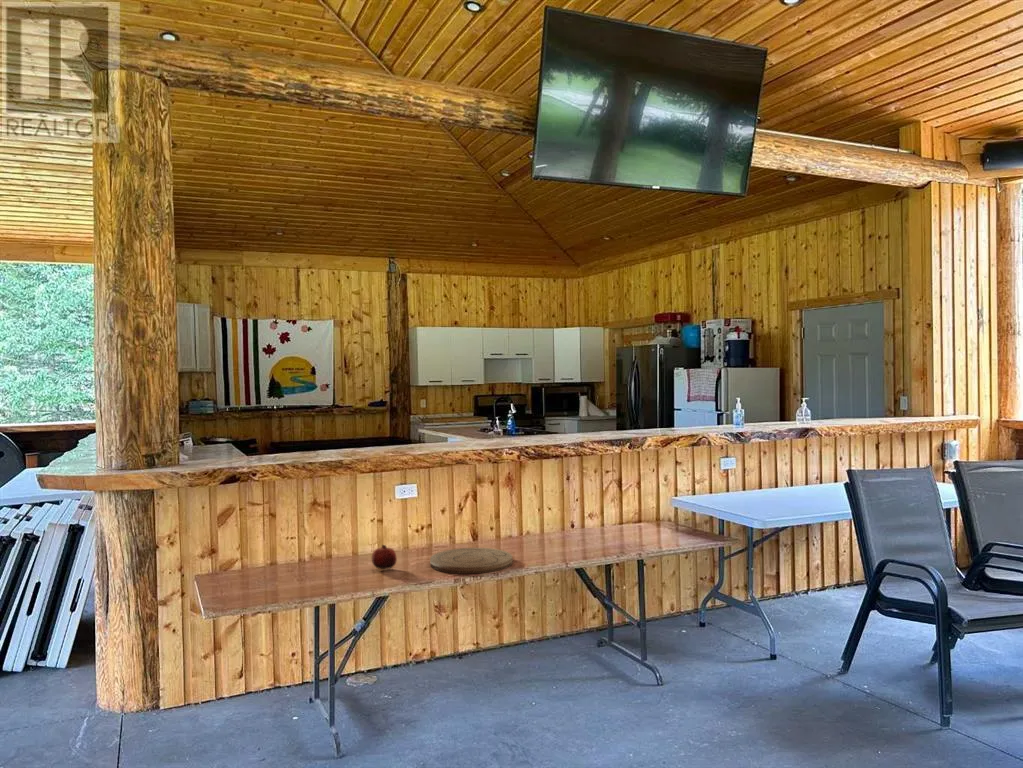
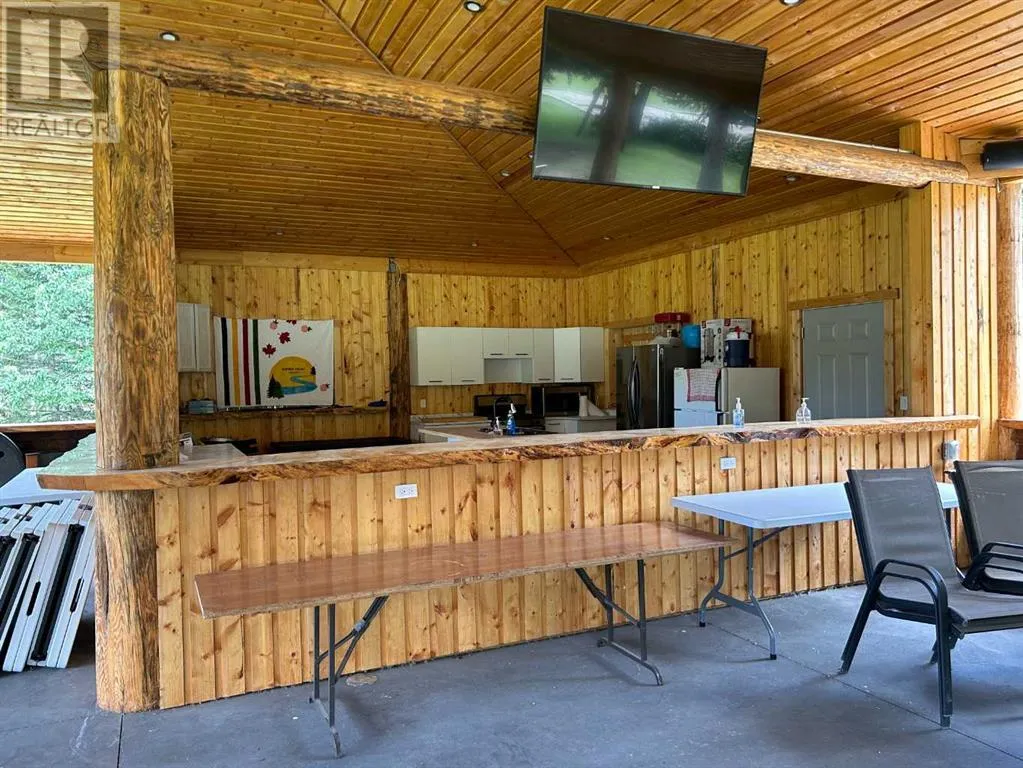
- fruit (384, 557)
- cutting board (471, 560)
